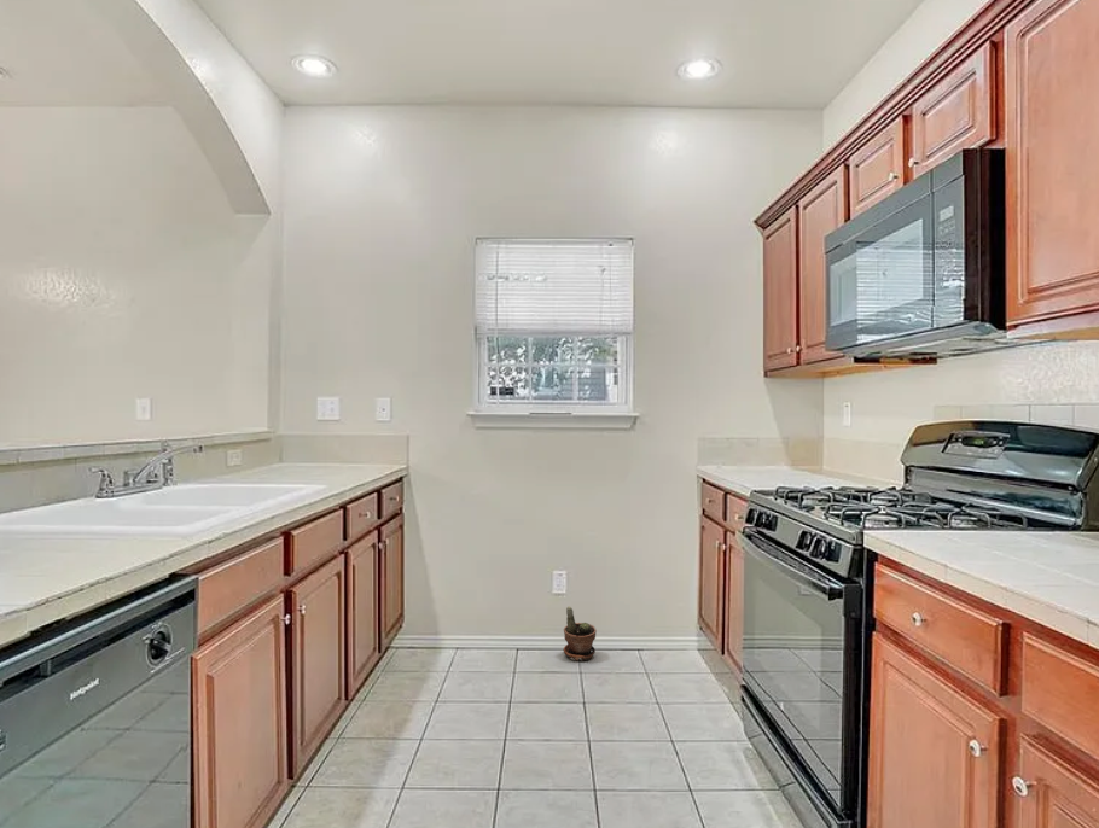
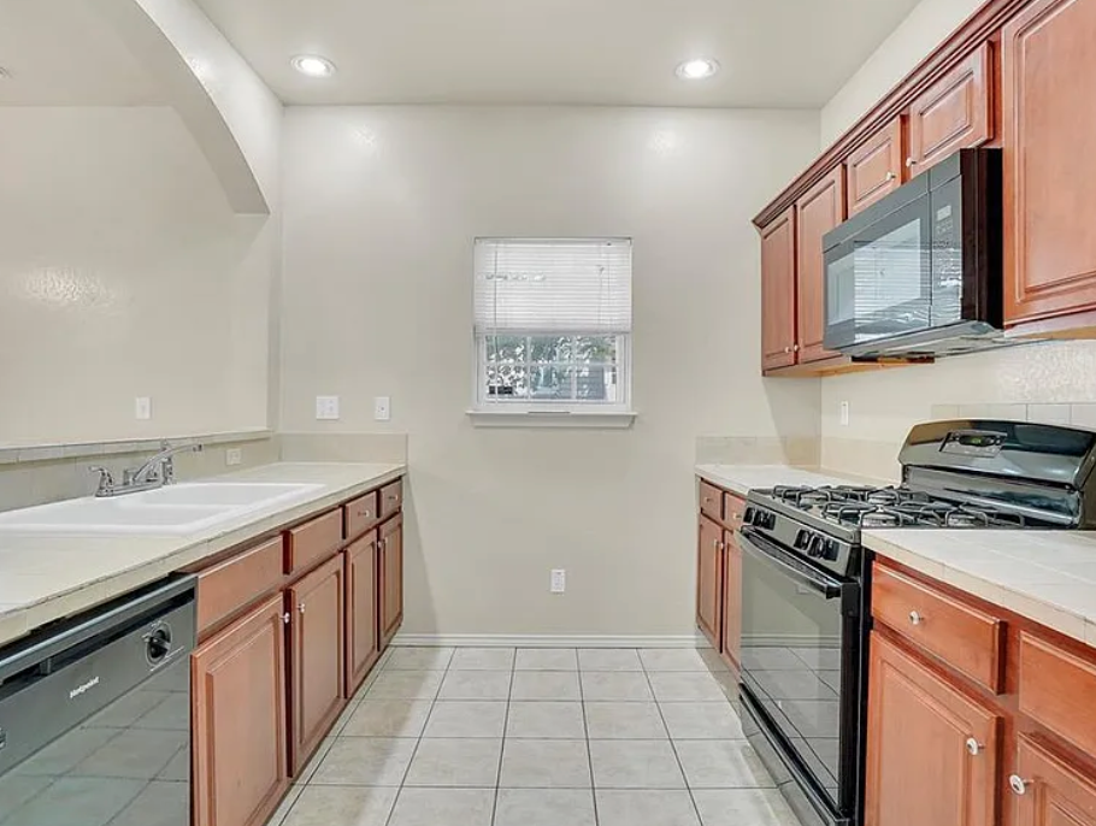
- potted plant (580, 630)
